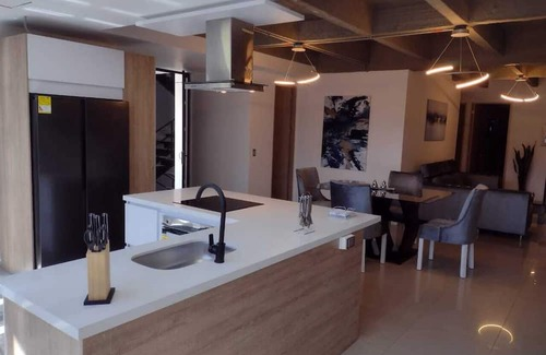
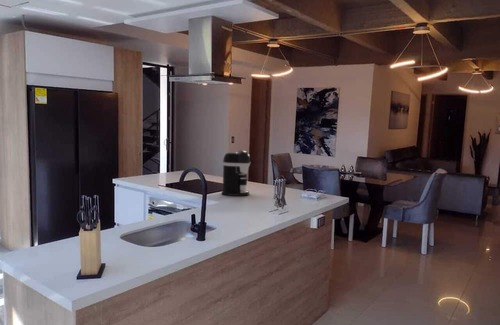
+ coffee maker (236, 172)
